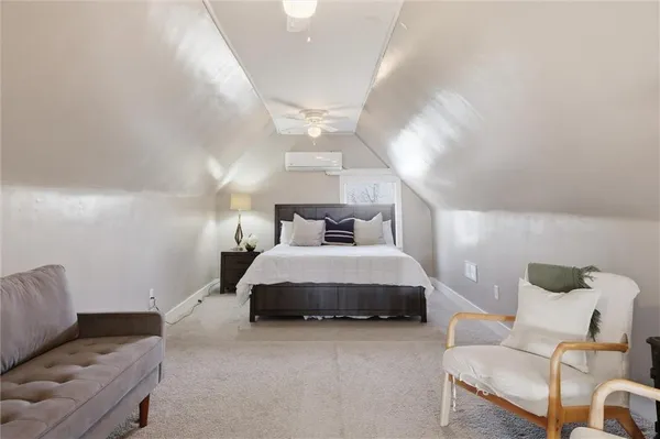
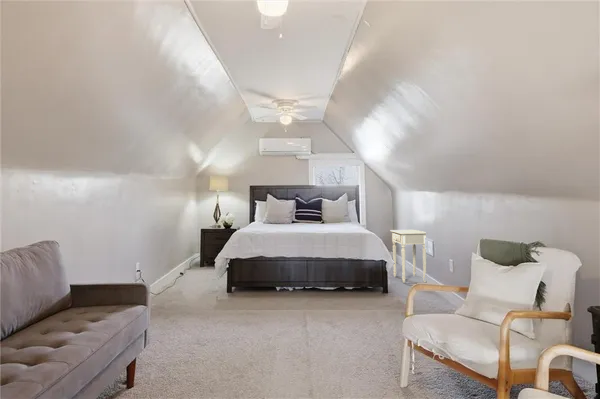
+ side table (405, 253)
